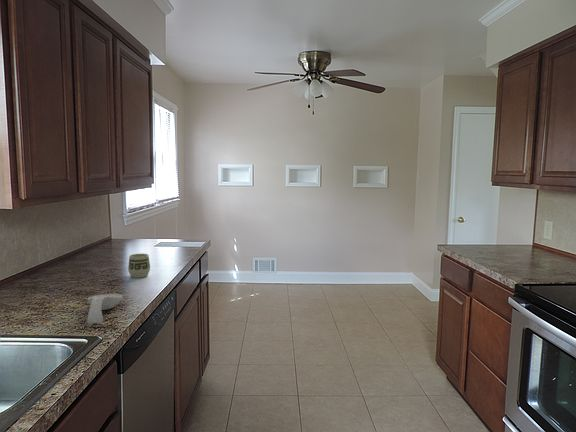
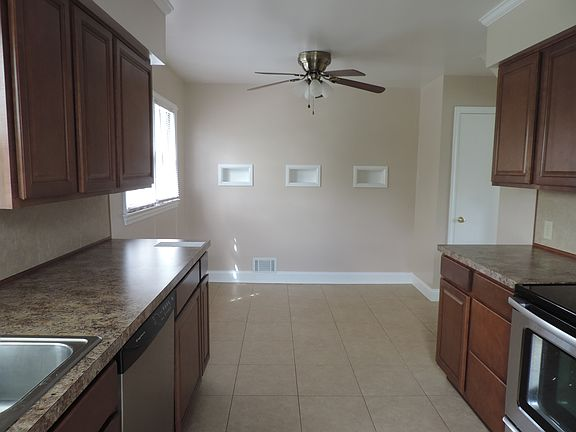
- spoon rest (102, 302)
- cup (139, 265)
